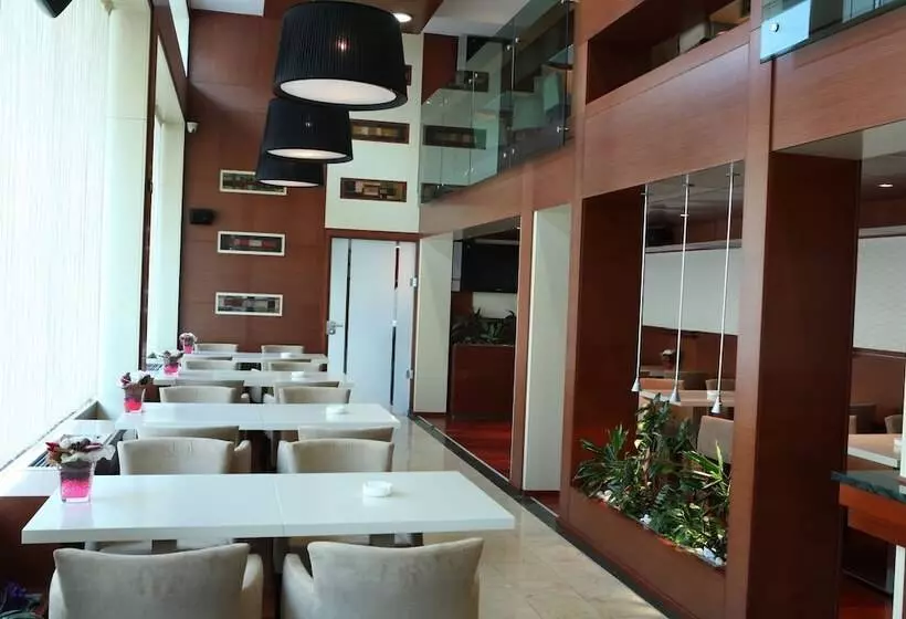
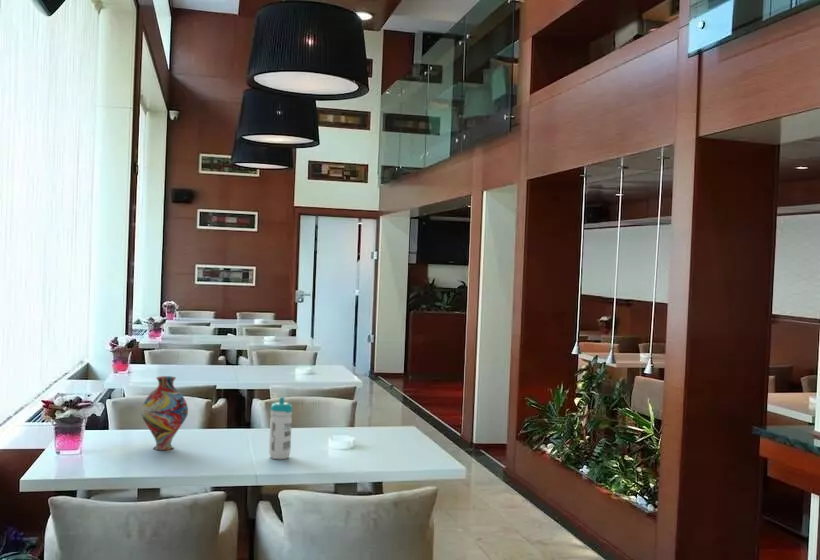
+ water bottle (280, 427)
+ vase (164, 412)
